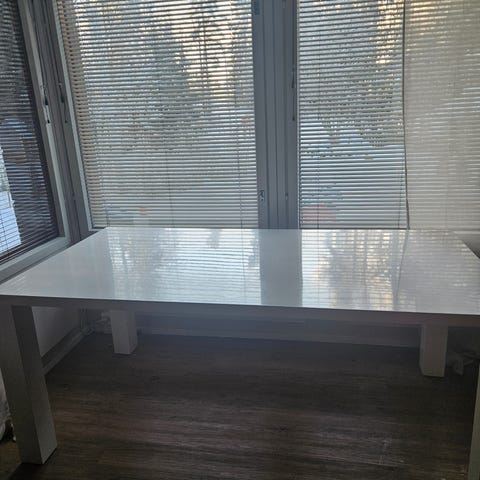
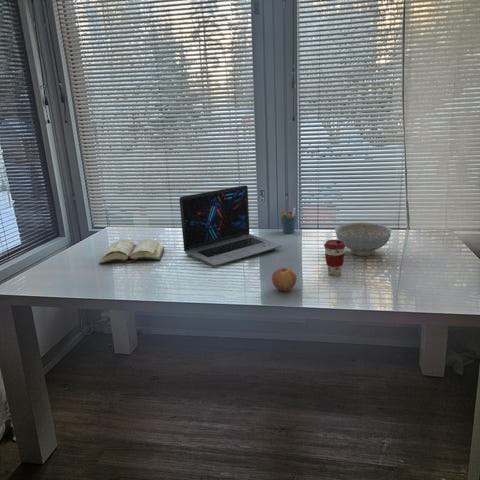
+ apple (284, 277)
+ laptop (231, 223)
+ coffee cup (334, 257)
+ decorative bowl (362, 240)
+ diary (132, 250)
+ pen holder (288, 219)
